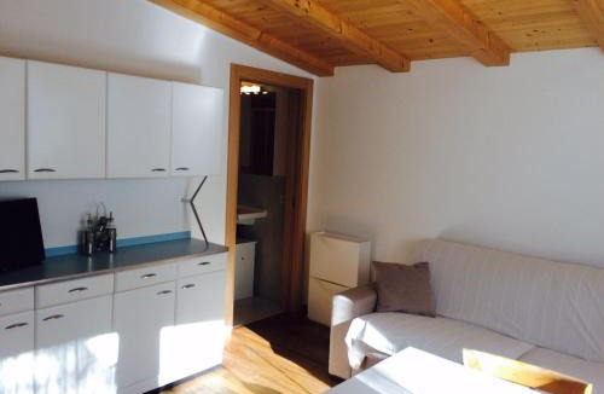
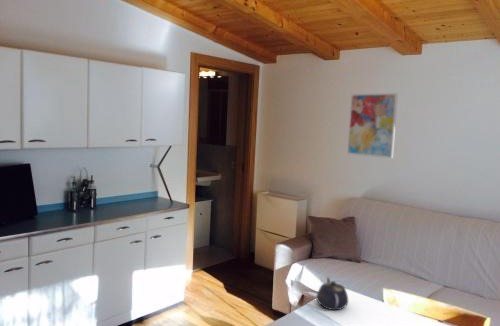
+ wall art (371, 125)
+ teapot (332, 293)
